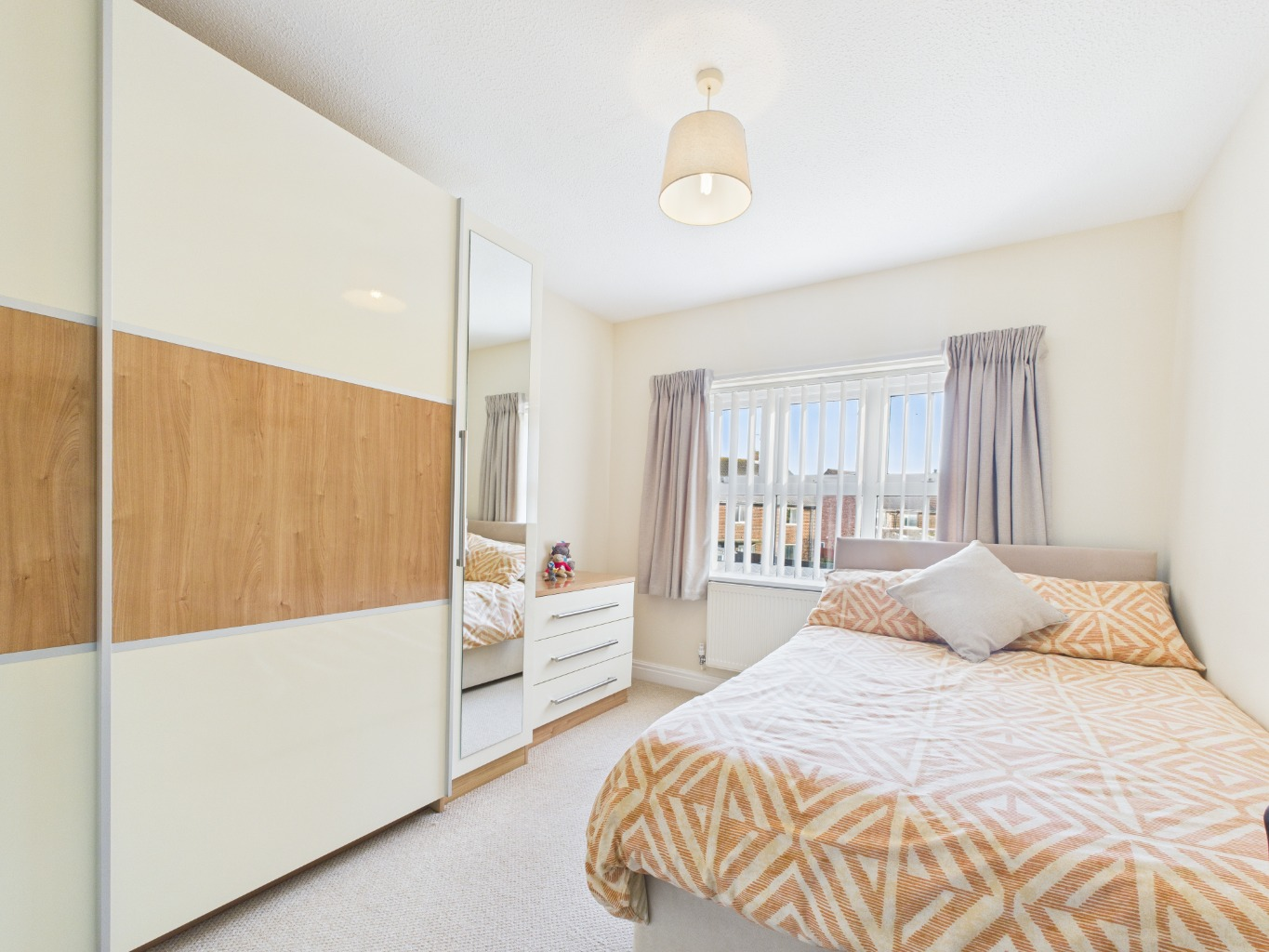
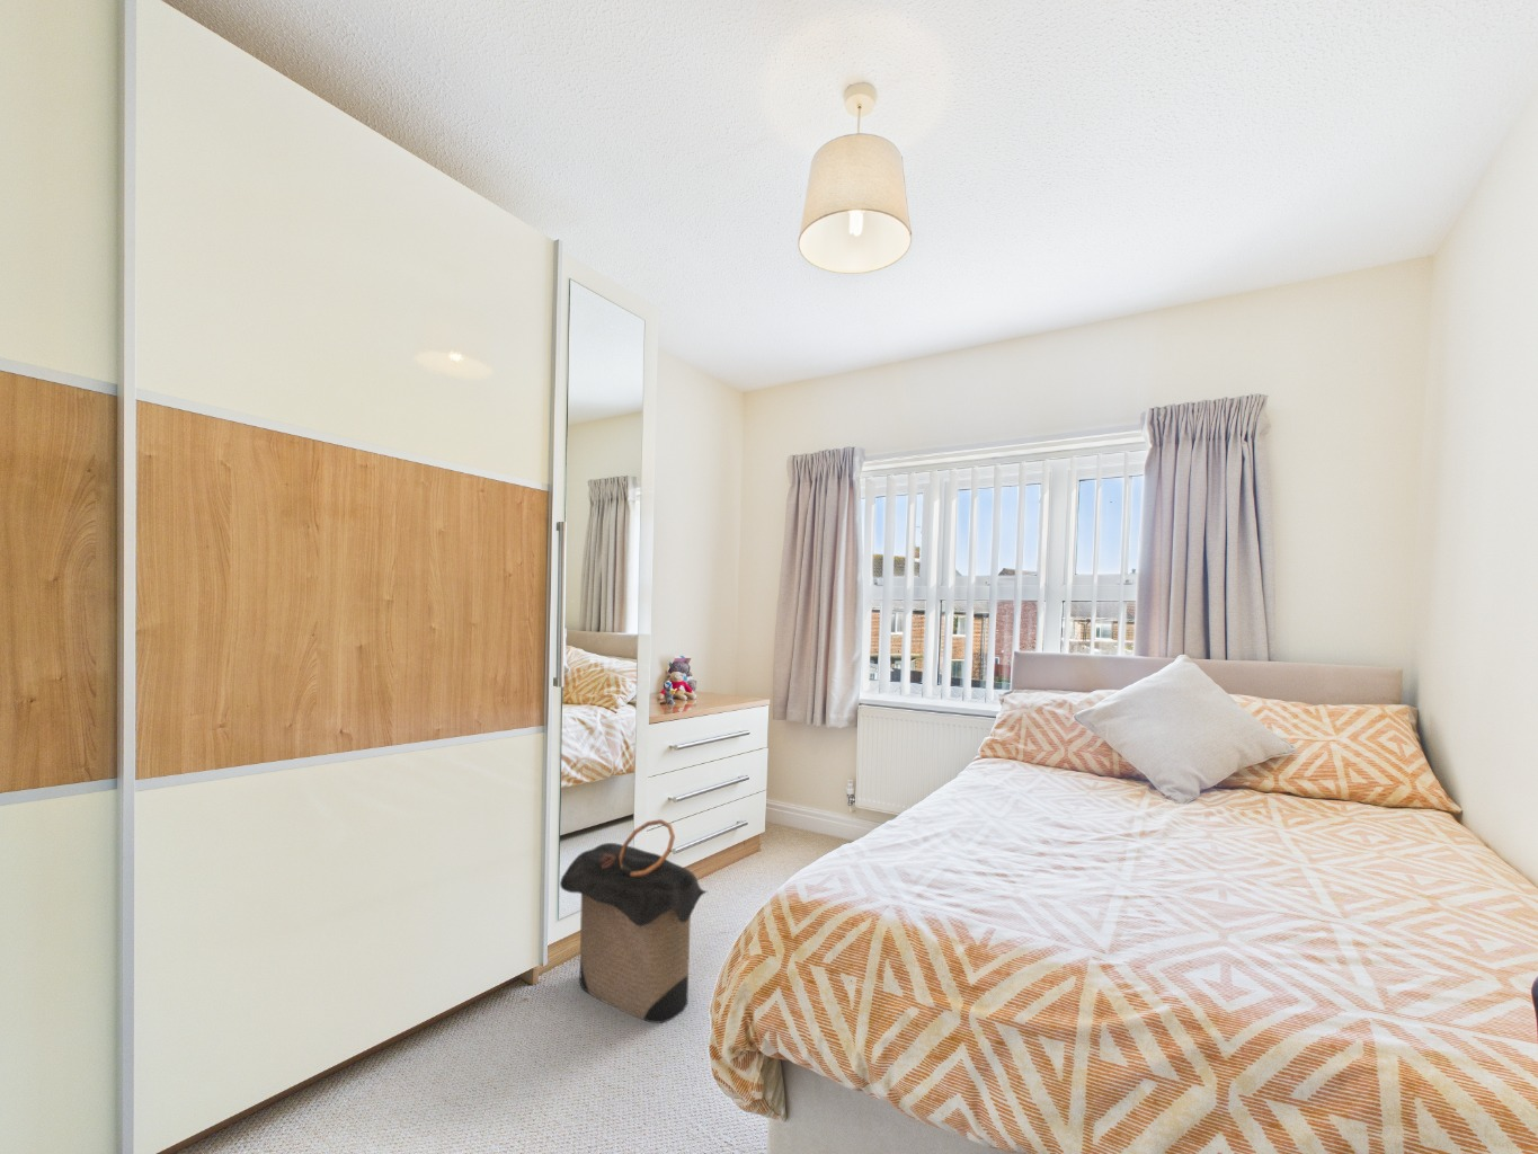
+ laundry hamper (630, 908)
